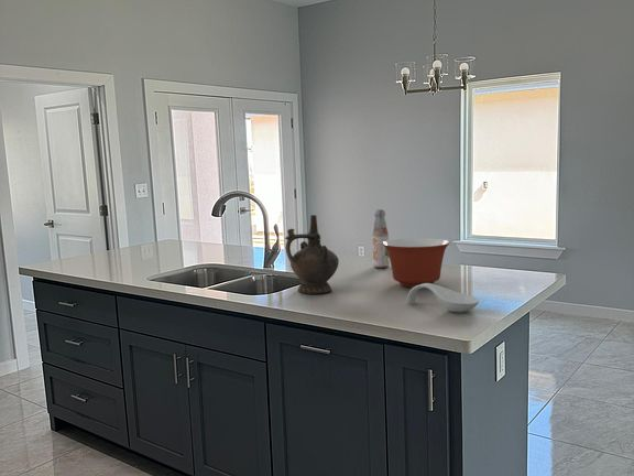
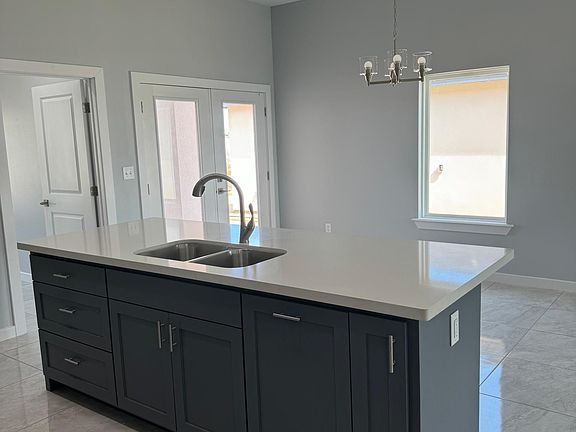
- mixing bowl (416, 262)
- spoon rest (441, 296)
- bottle (380, 238)
- ceremonial vessel (311, 253)
